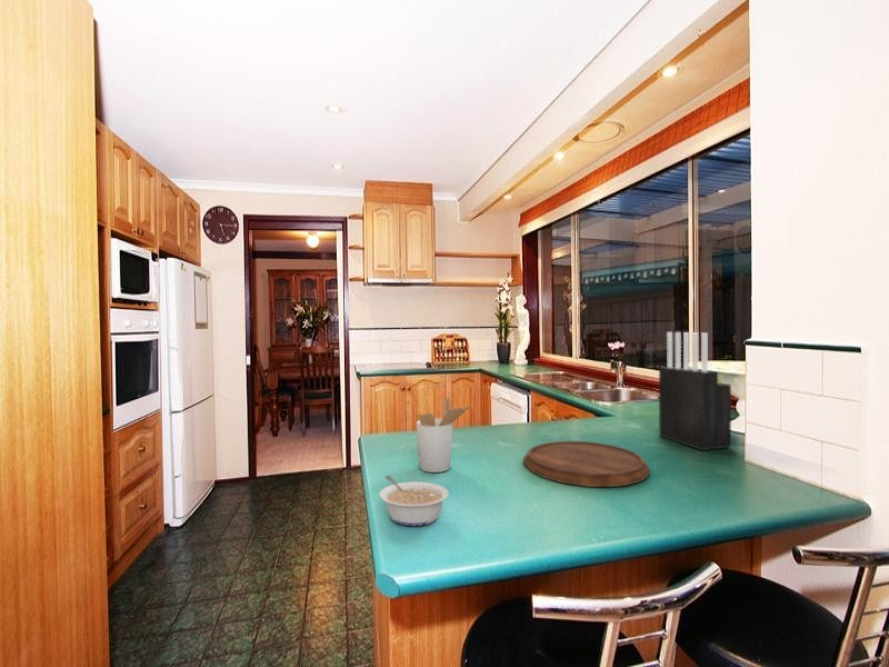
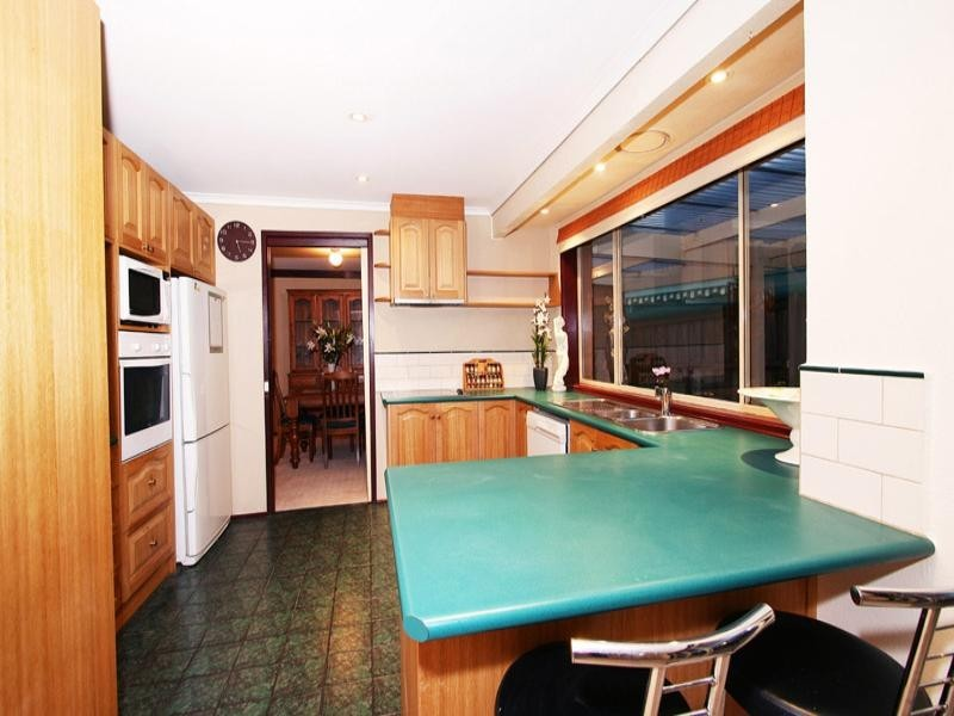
- cutting board (583, 460)
- utensil holder (442, 435)
- legume (411, 501)
- knife block (696, 387)
